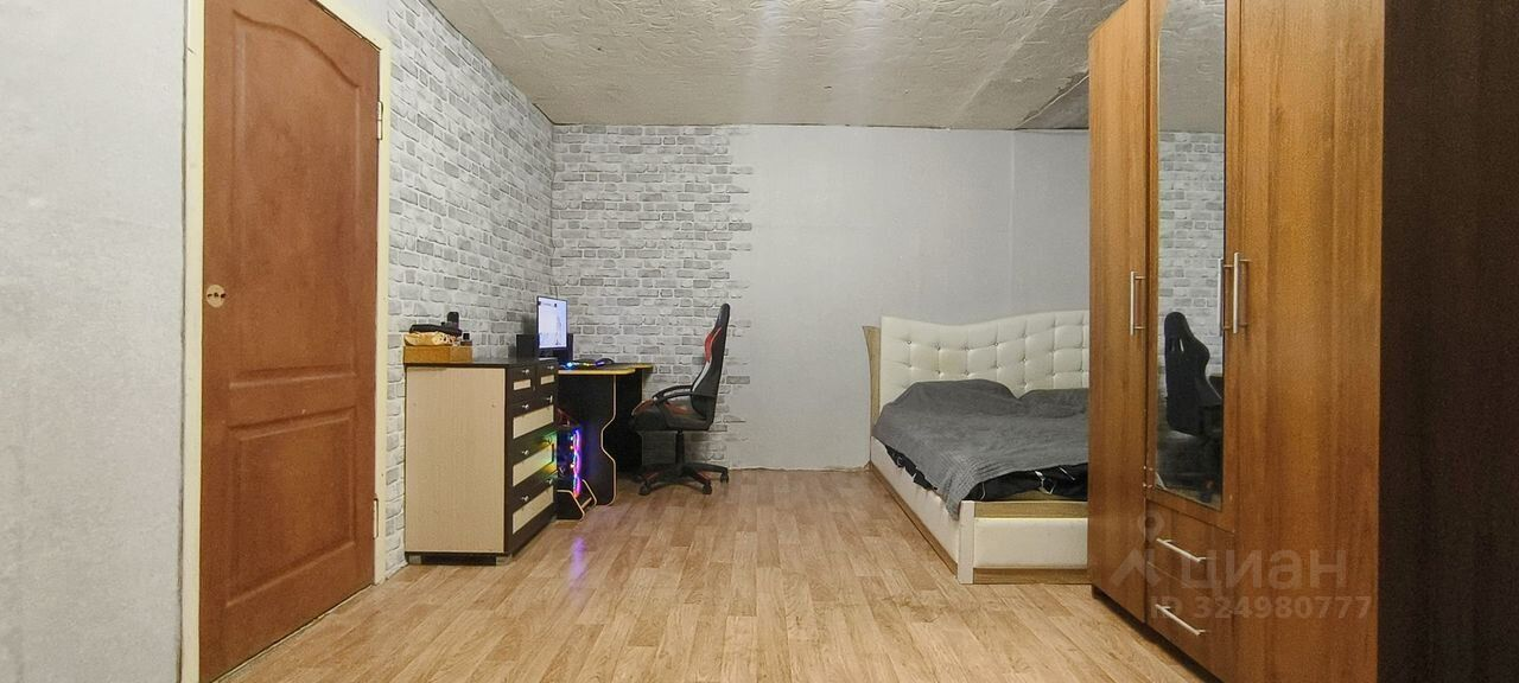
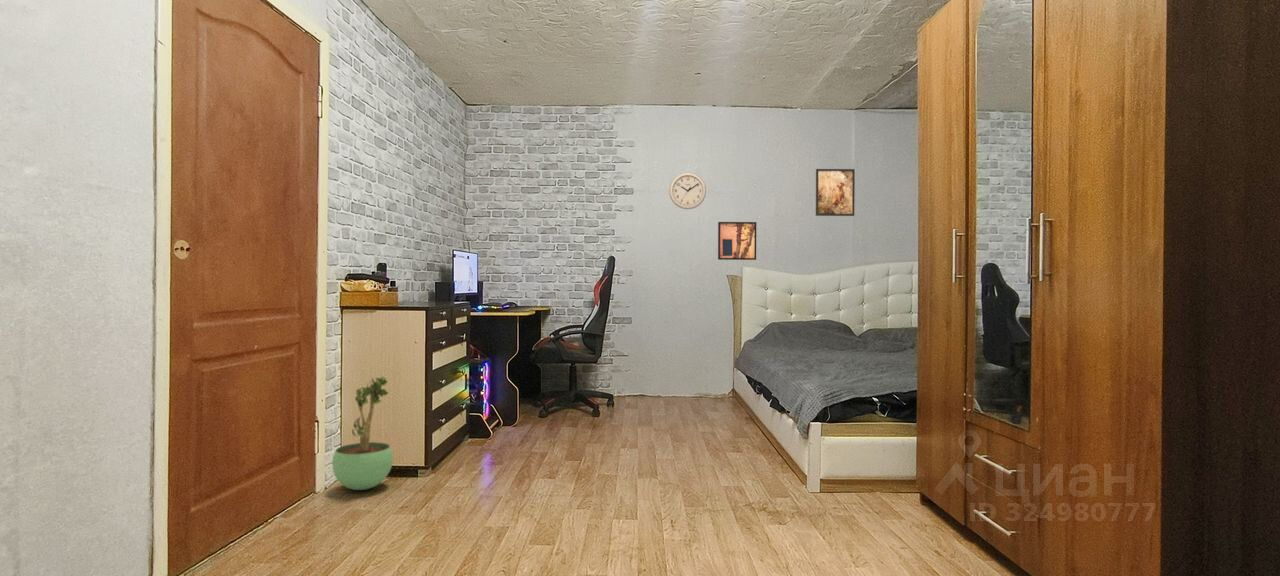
+ wall clock (687, 190)
+ potted plant (364, 432)
+ wall art (737, 240)
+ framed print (835, 192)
